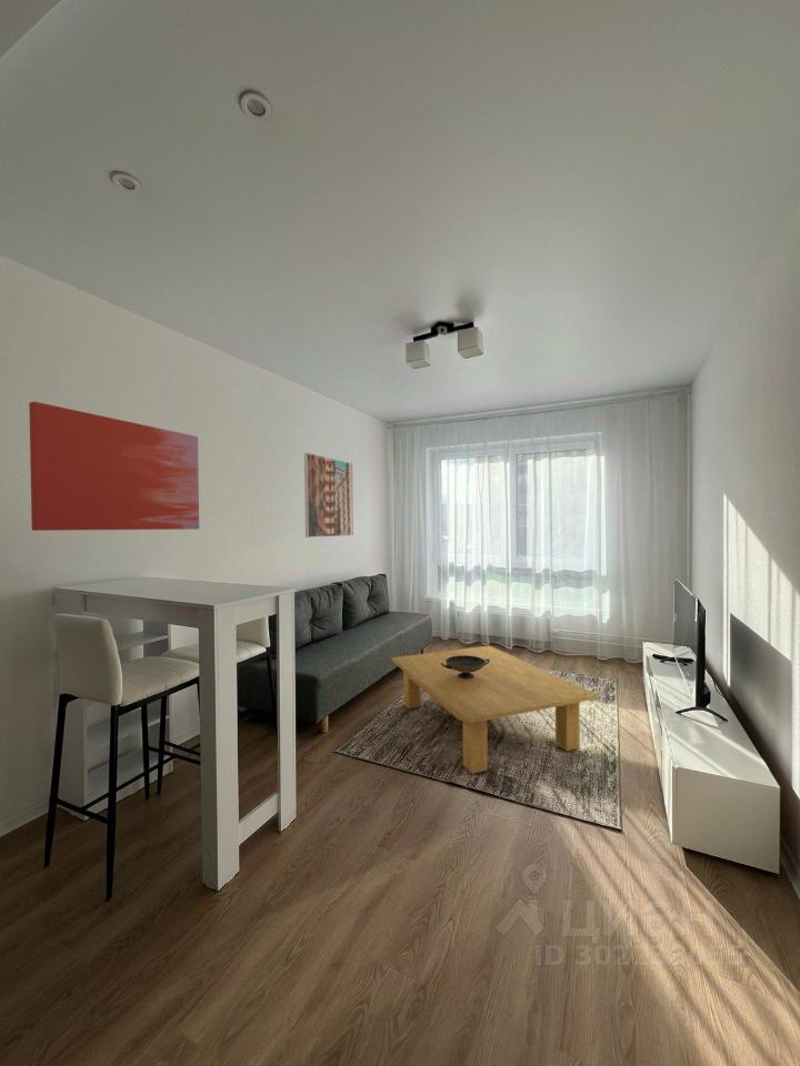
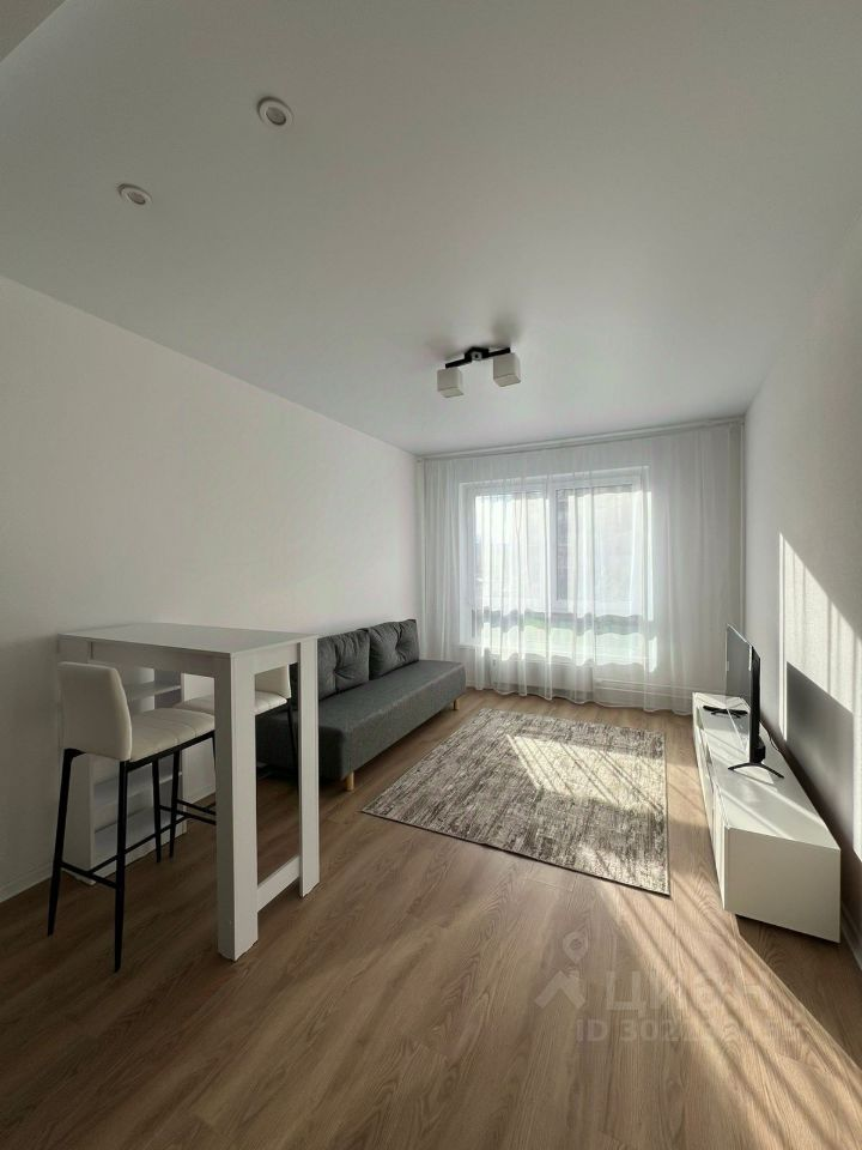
- wall art (128, 475)
- decorative bowl (464, 667)
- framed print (330, 497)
- coffee table (481, 698)
